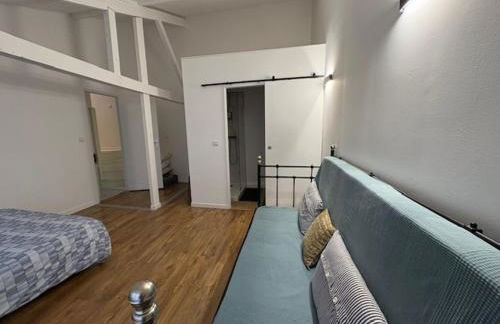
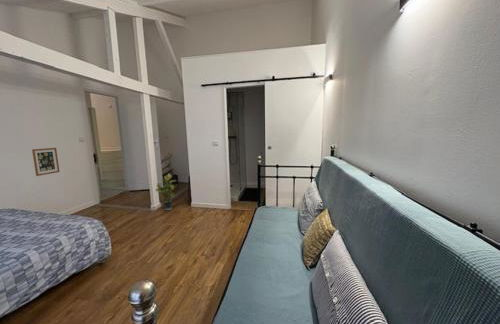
+ wall art (46, 161)
+ potted plant (166, 191)
